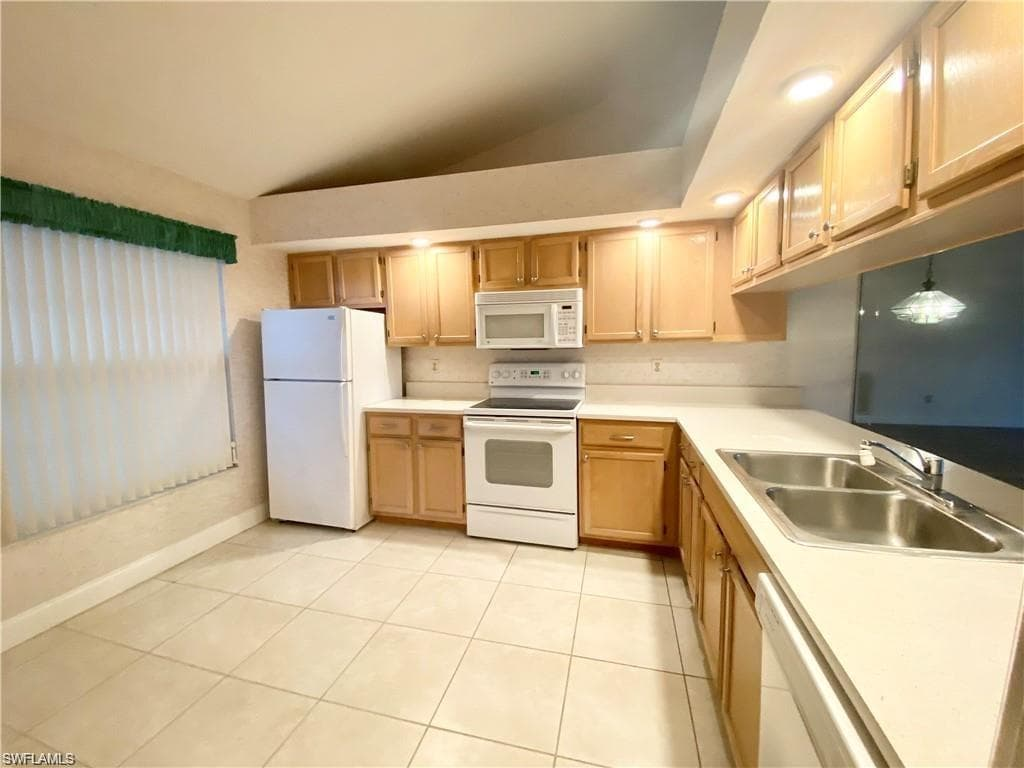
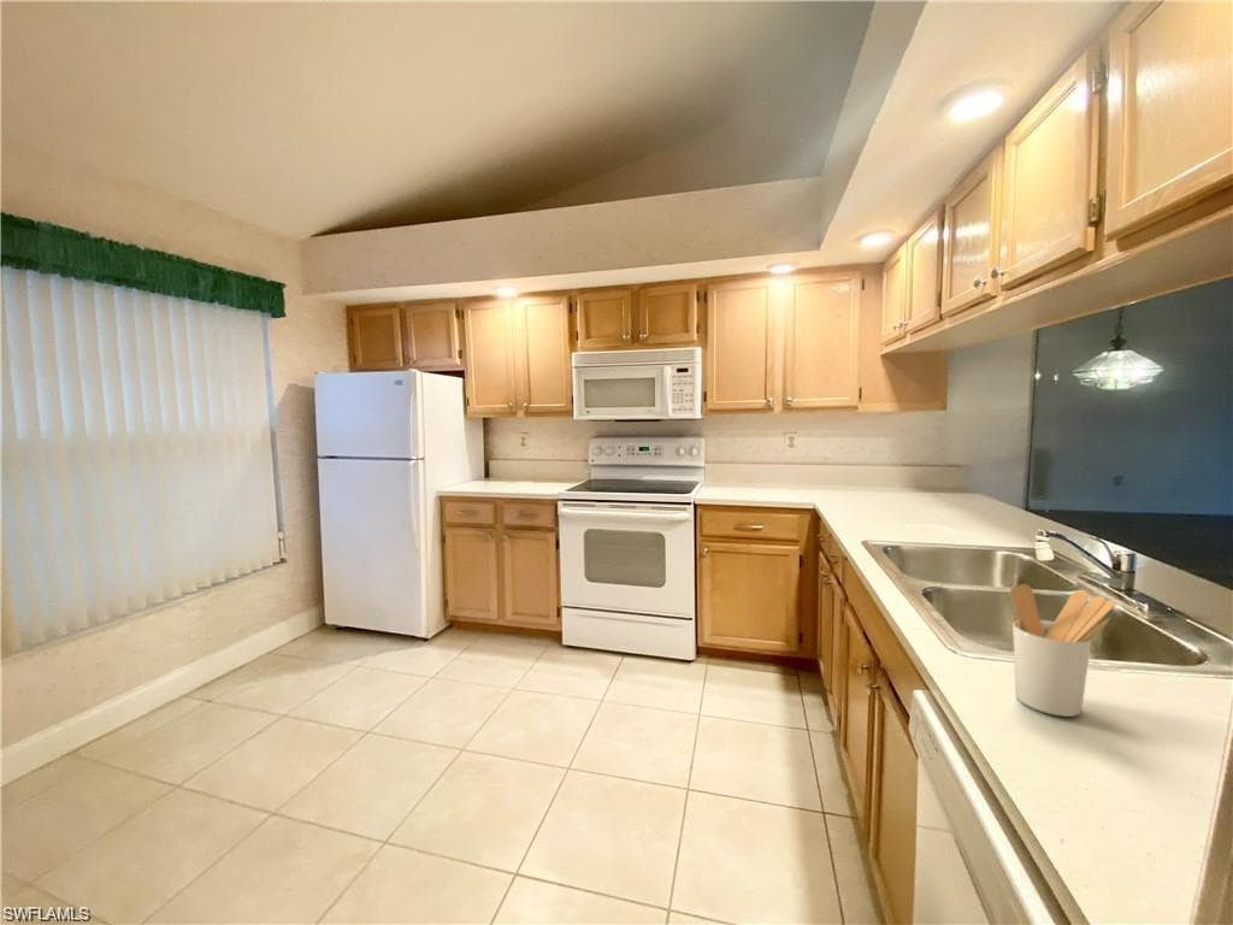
+ utensil holder (1062, 647)
